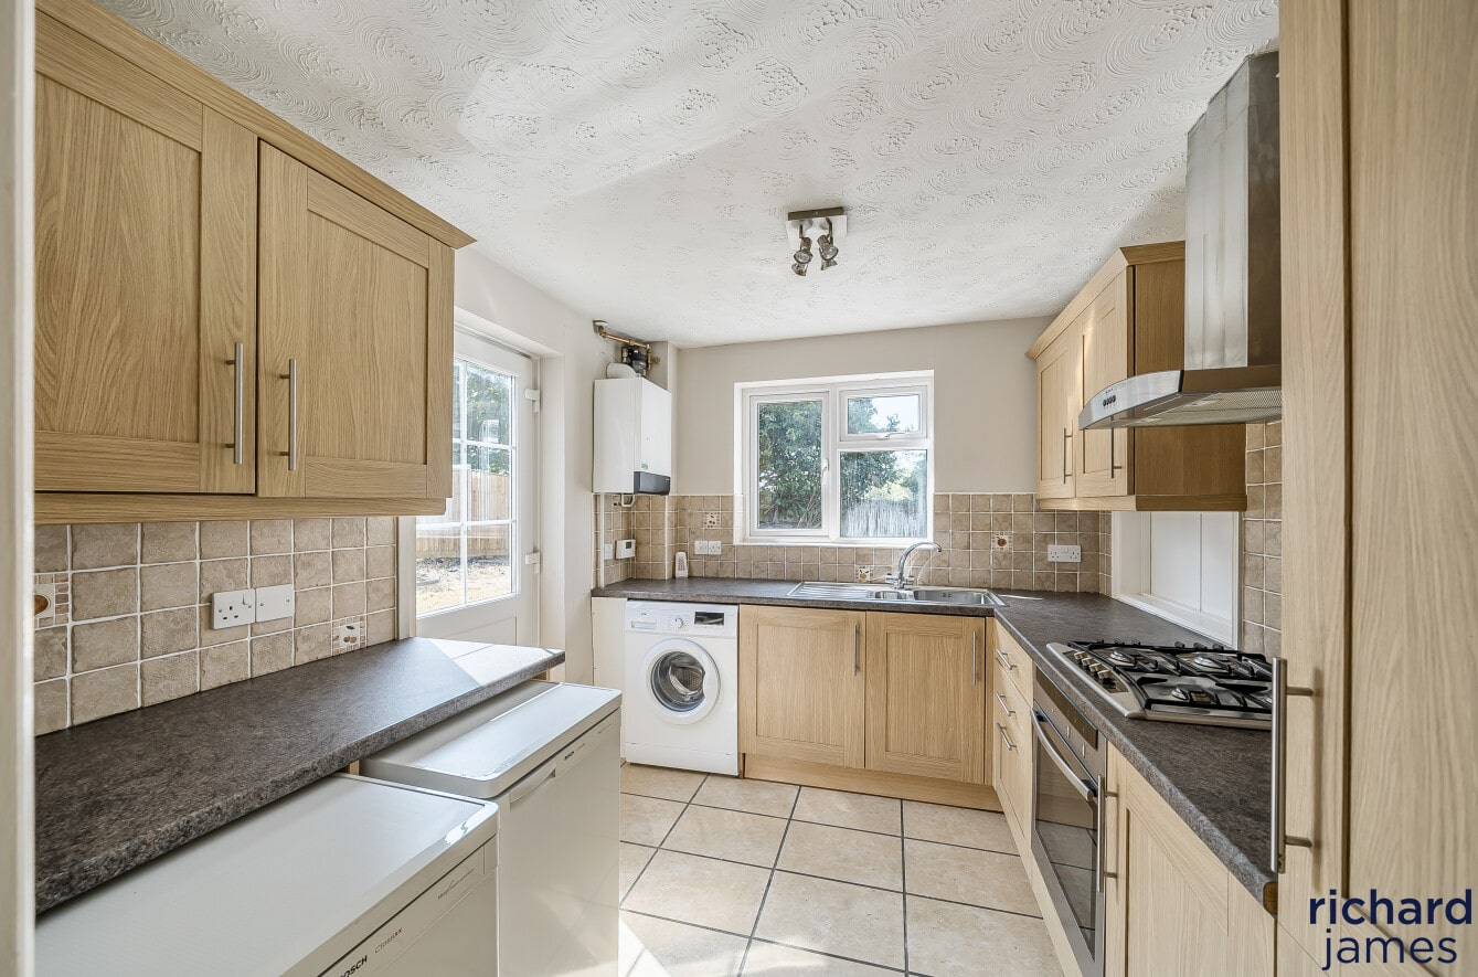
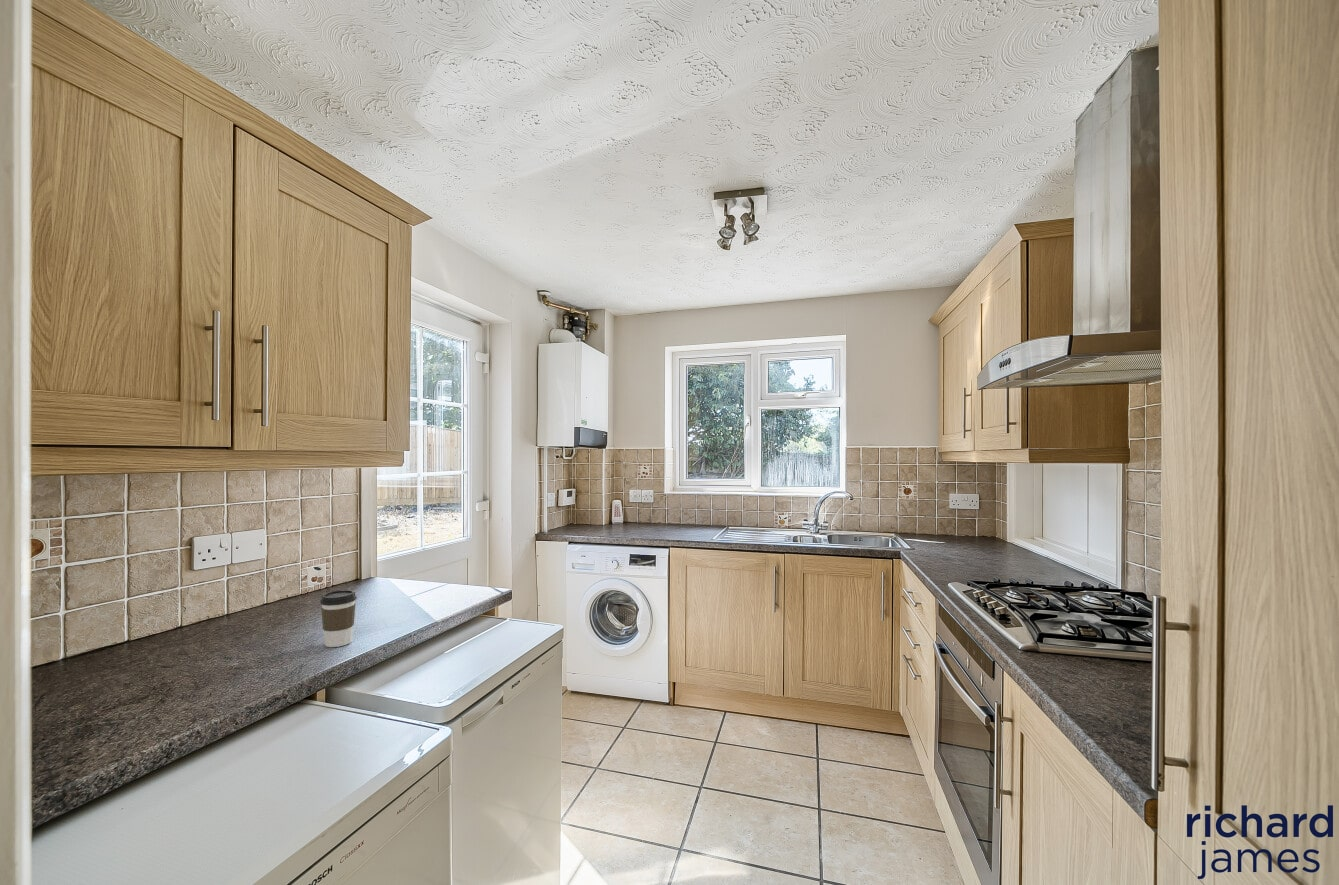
+ coffee cup (338, 618)
